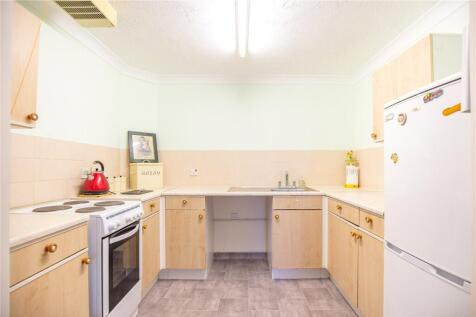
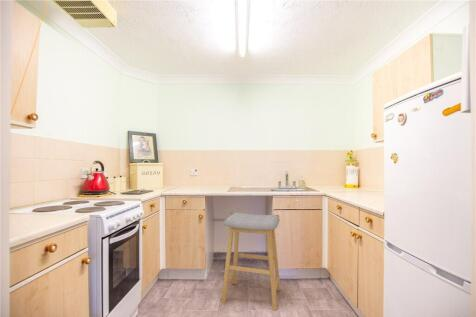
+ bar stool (252, 256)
